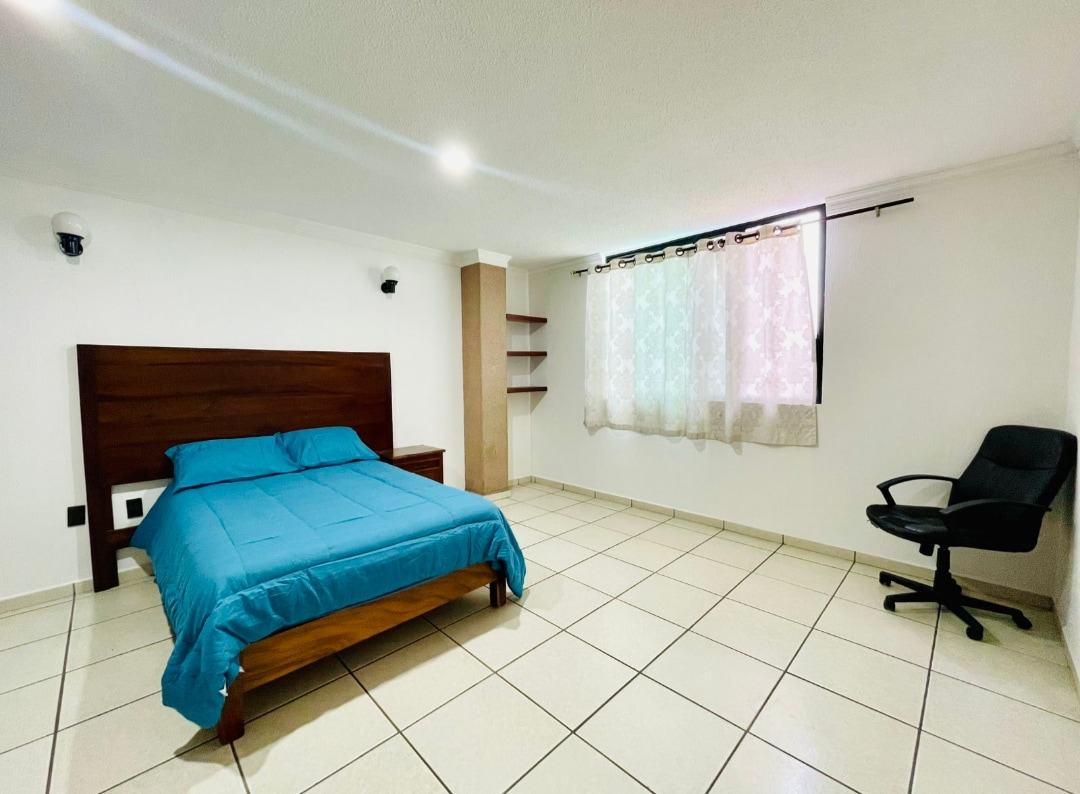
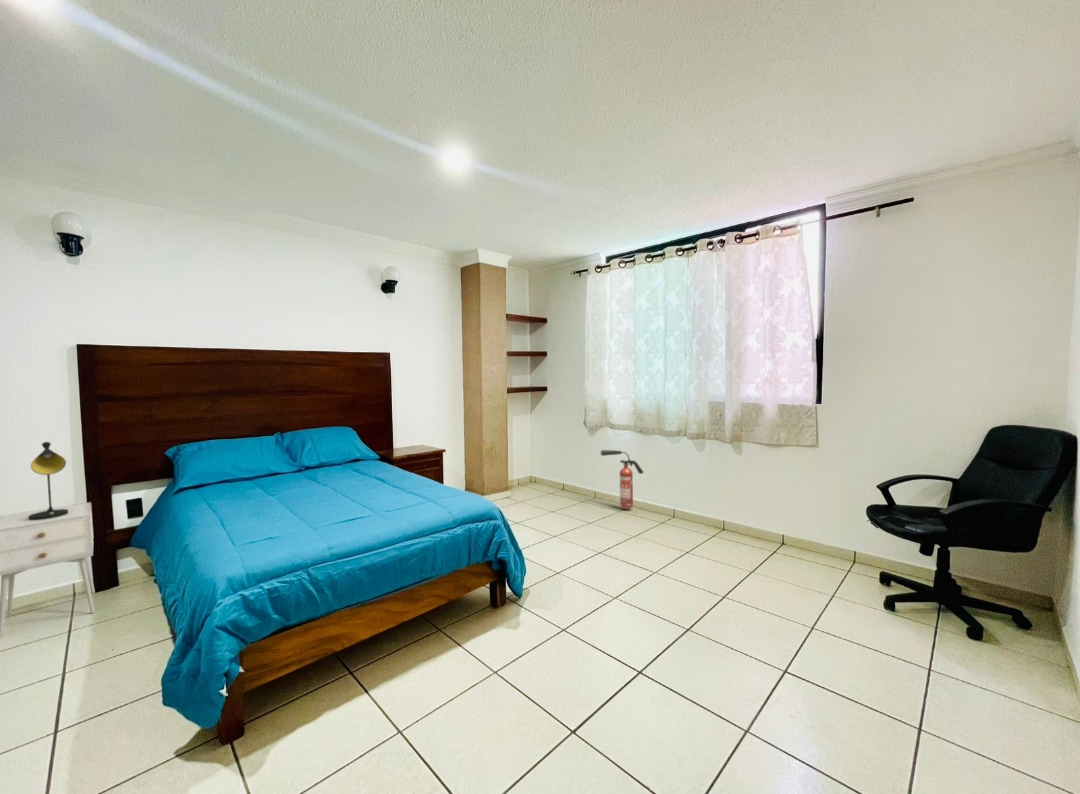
+ nightstand (47, 564)
+ table lamp (47, 478)
+ fire extinguisher (621, 479)
